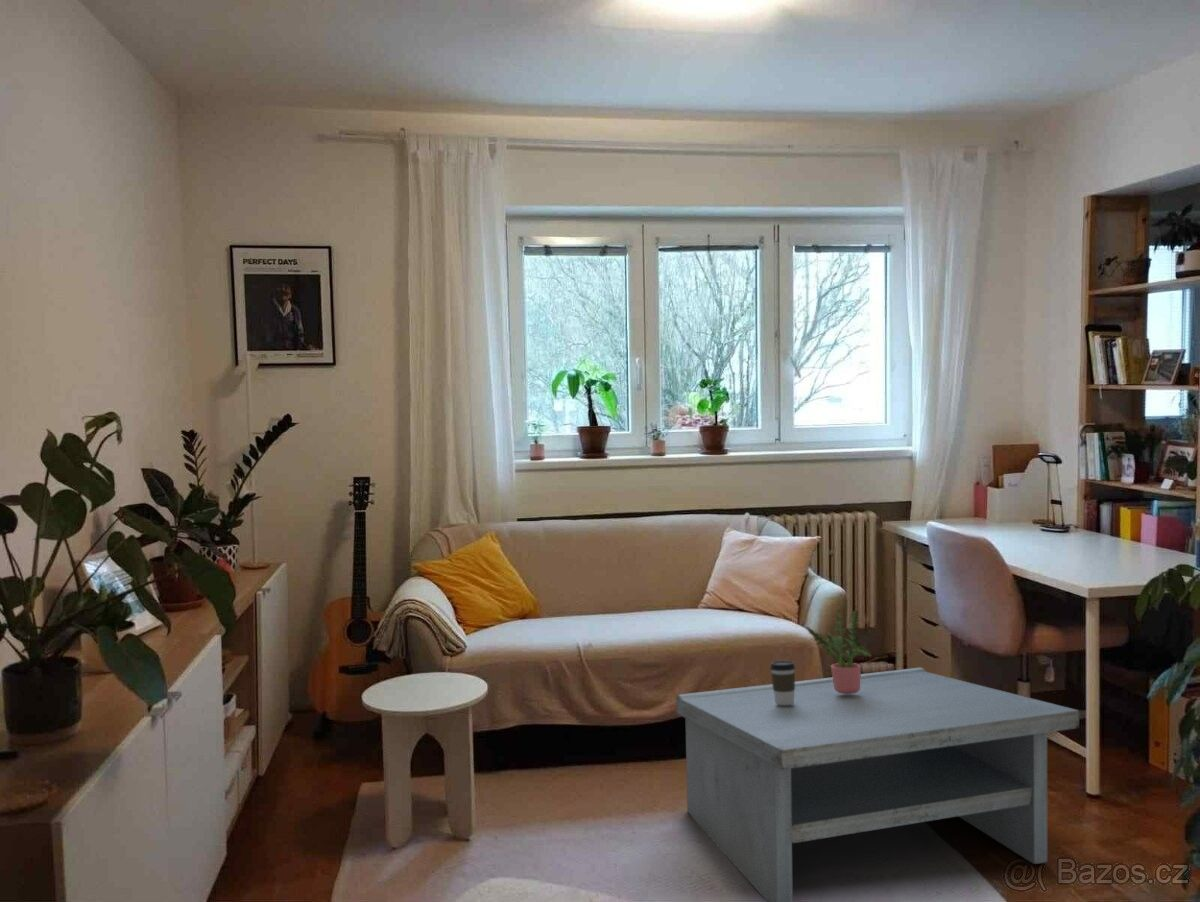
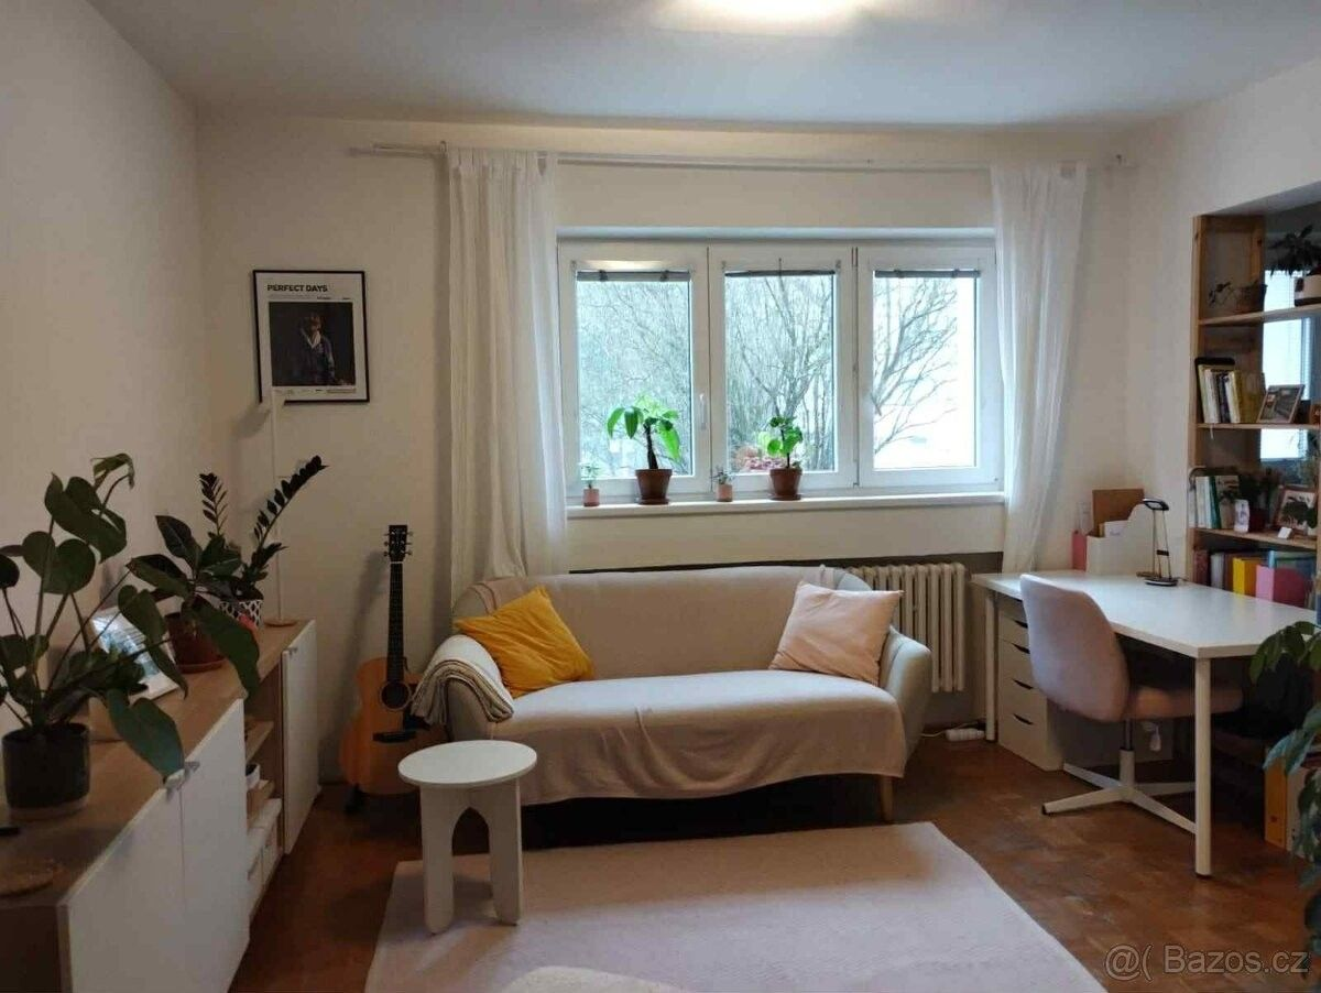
- potted plant (844, 649)
- coffee table (861, 765)
- coffee cup (784, 677)
